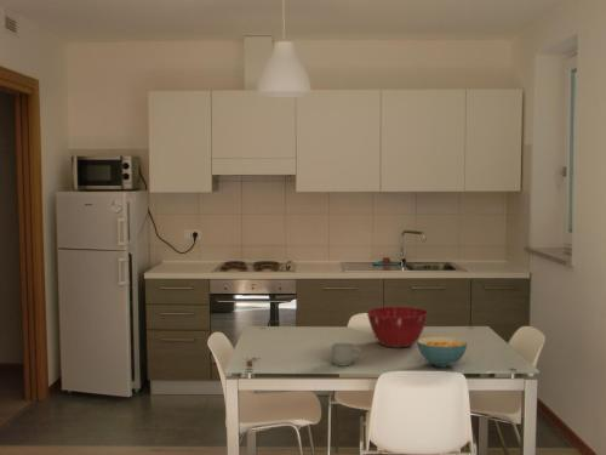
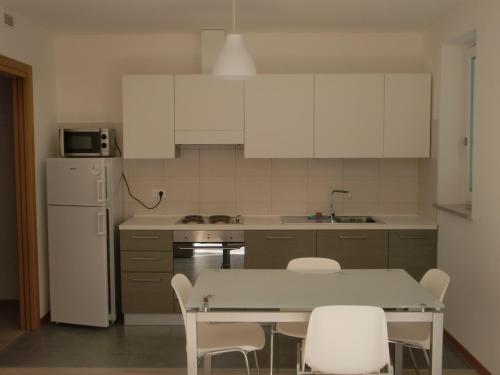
- mixing bowl (396, 328)
- cereal bowl (441, 353)
- mug (345, 354)
